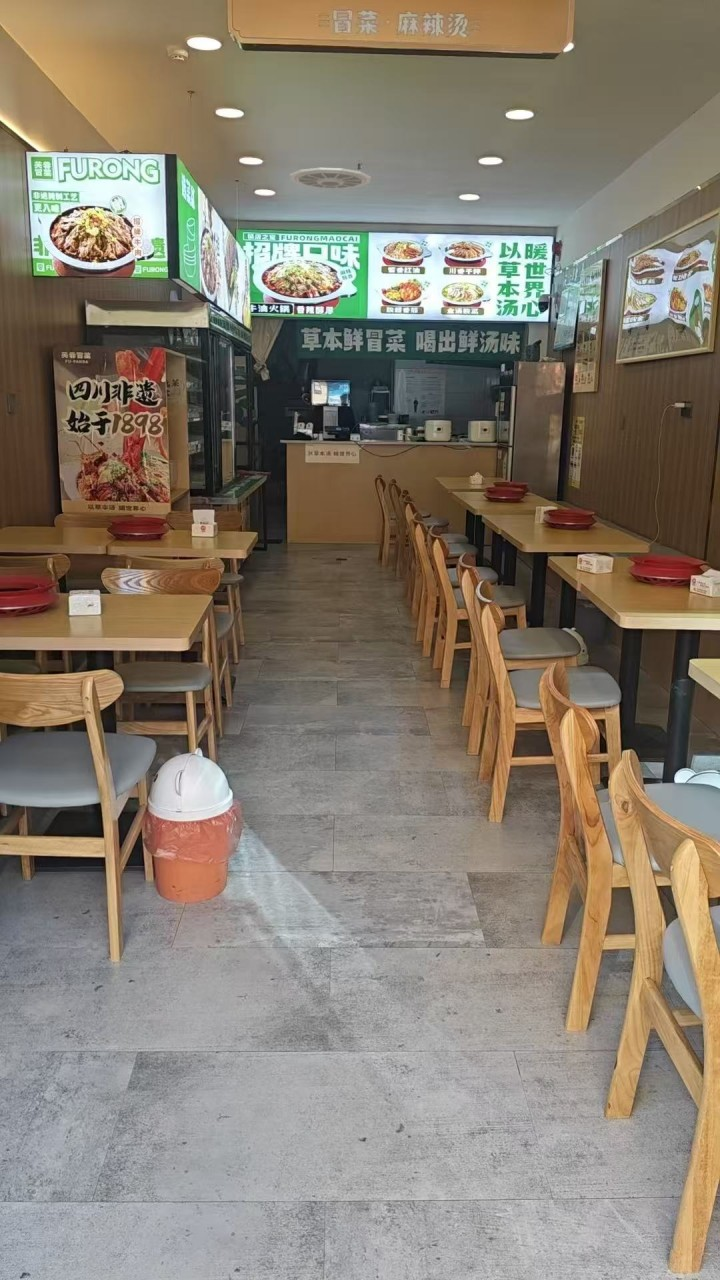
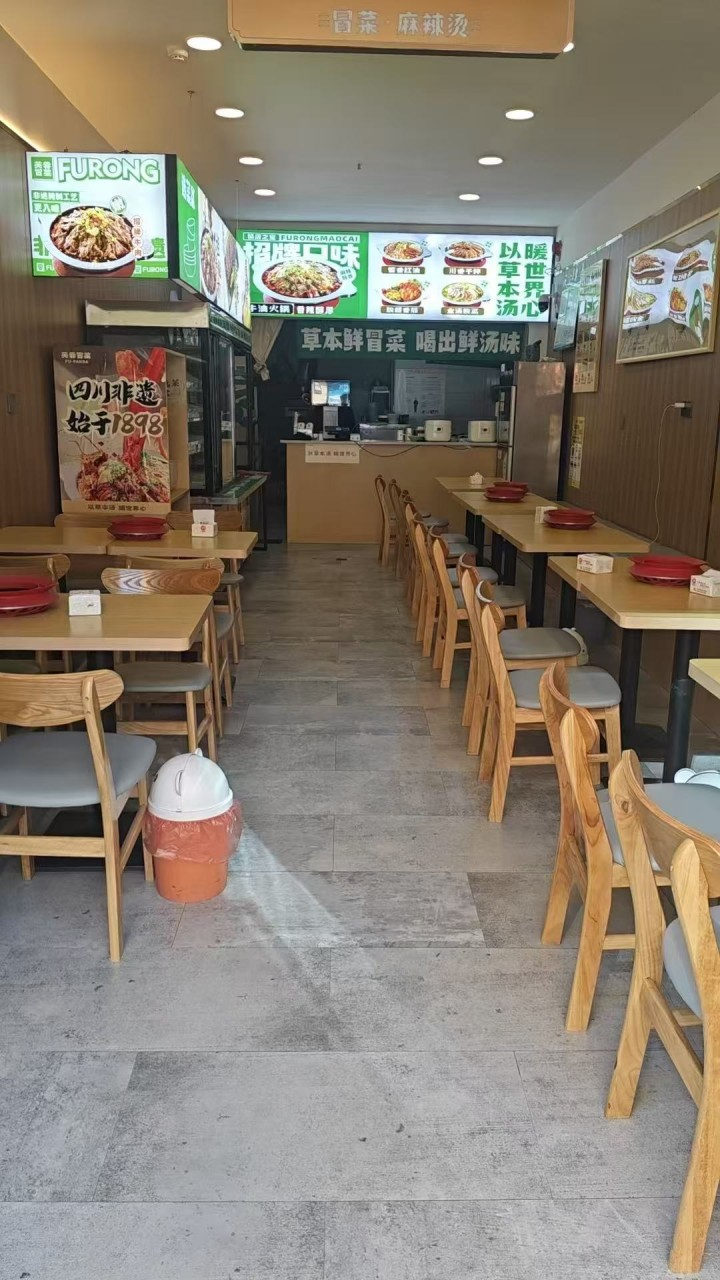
- ceiling vent (330, 180)
